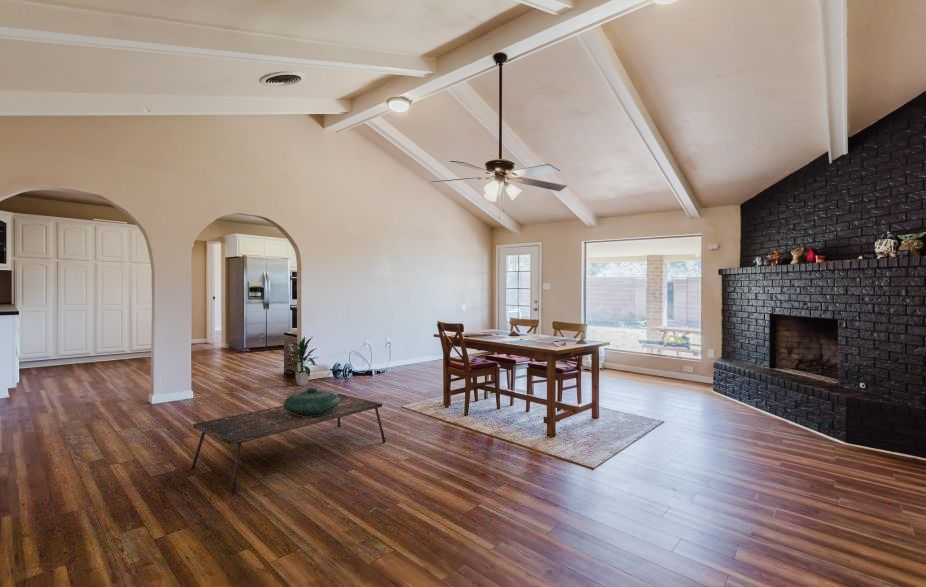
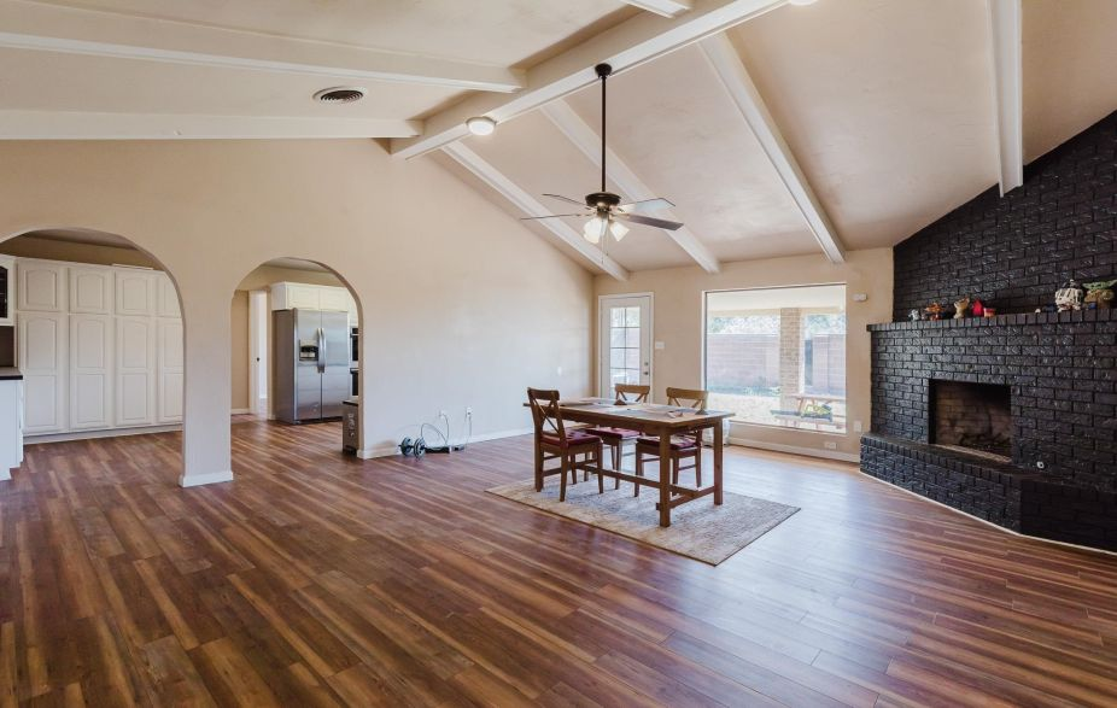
- coffee table (295, 428)
- indoor plant (301, 360)
- decorative bowl (311, 400)
